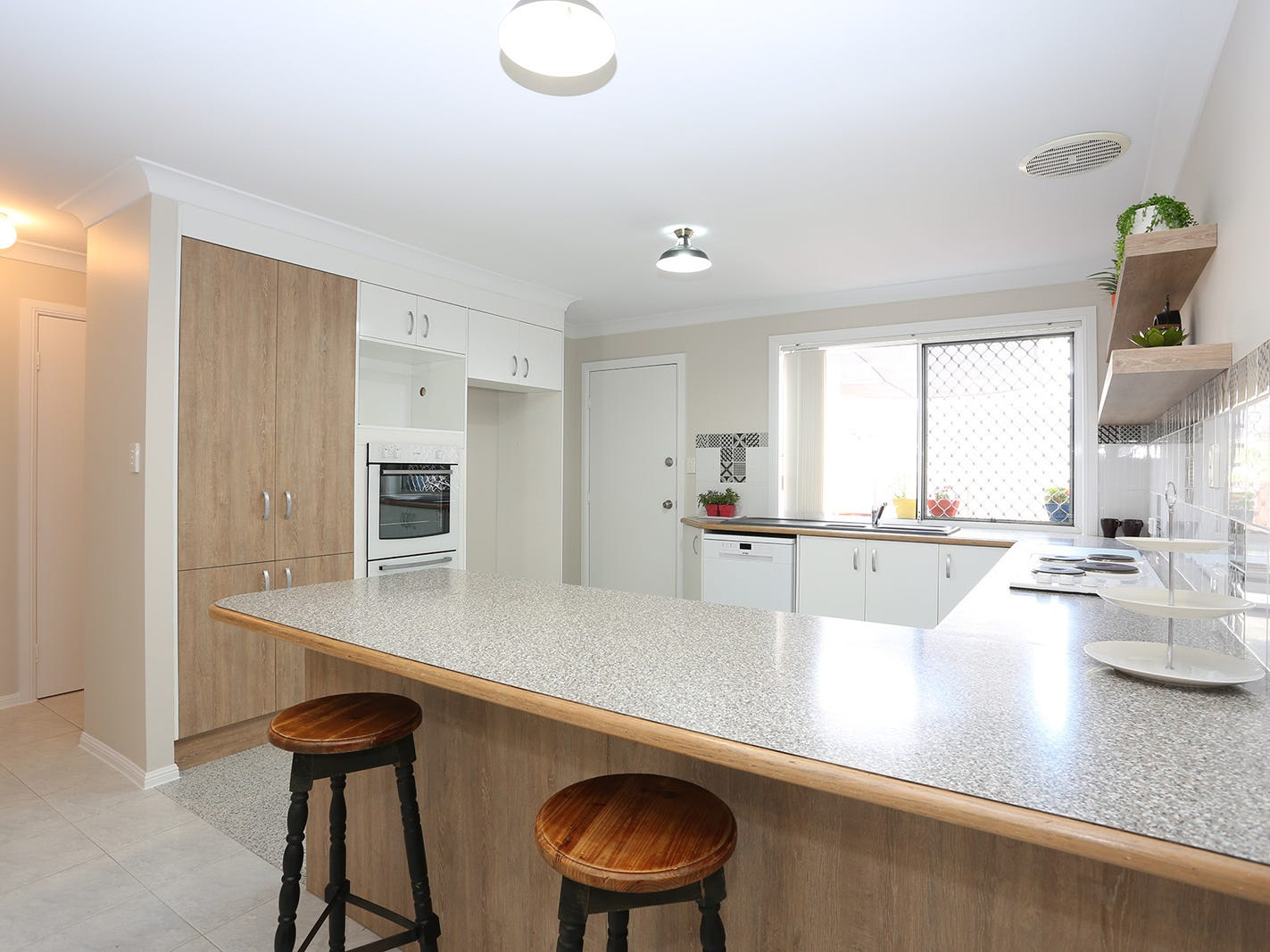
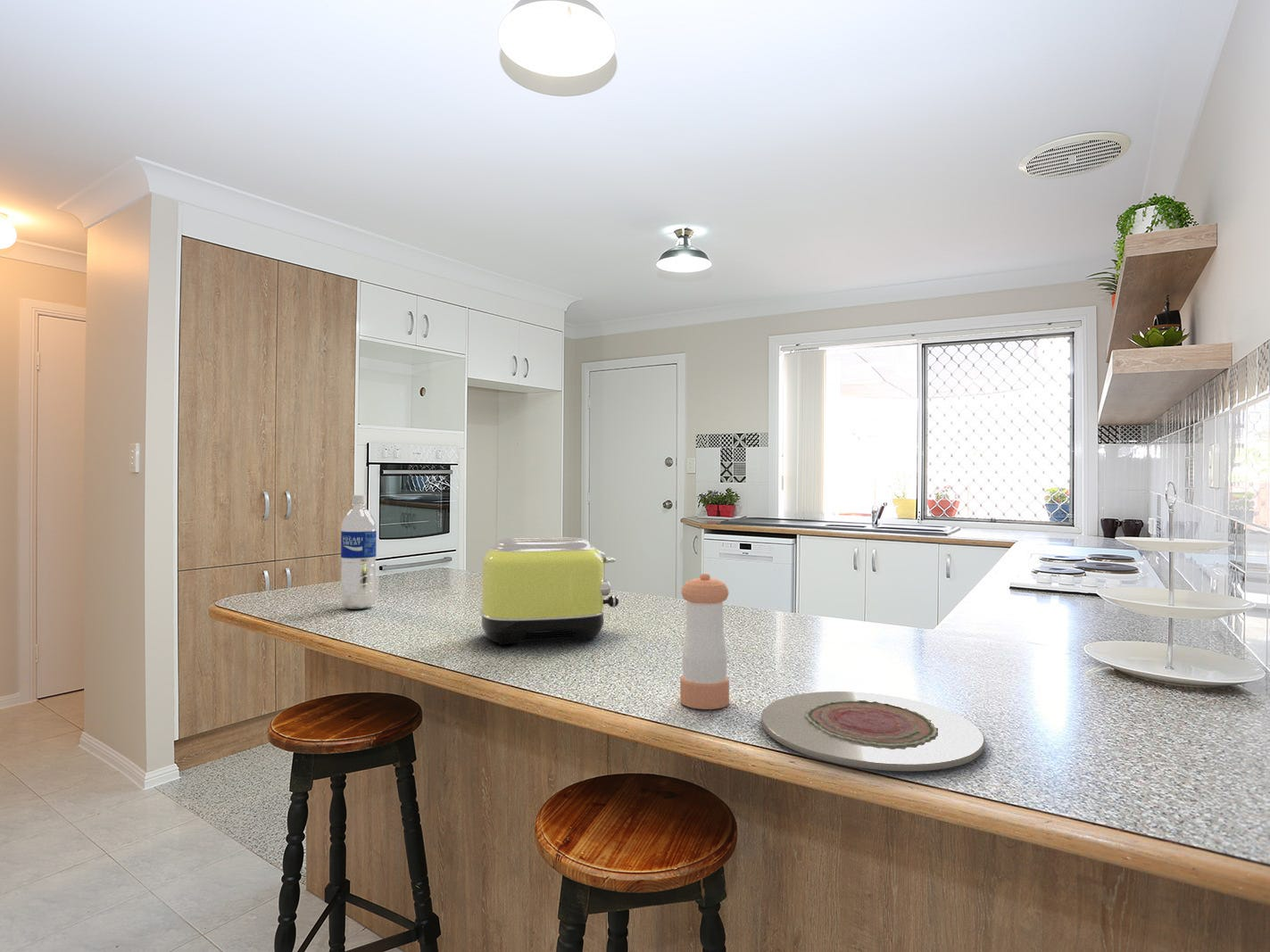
+ water bottle (358, 551)
+ pepper shaker (704, 637)
+ plate (867, 724)
+ toaster (548, 587)
